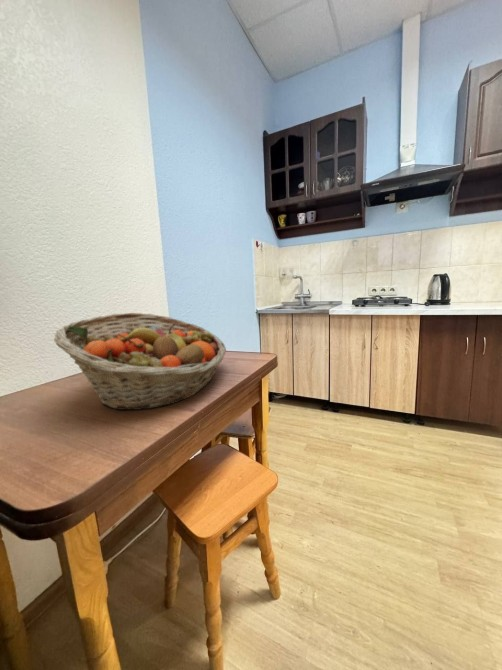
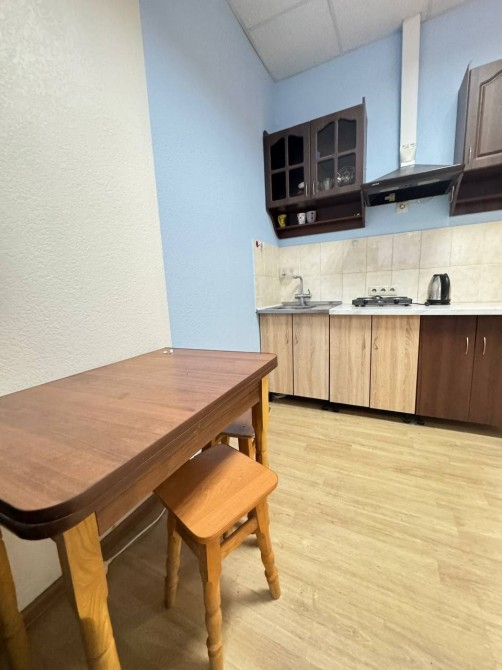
- fruit basket (154, 350)
